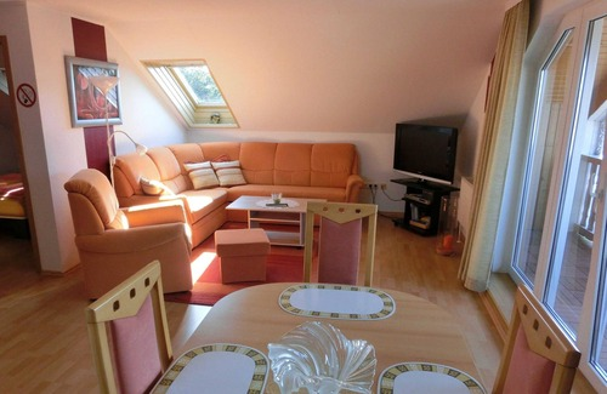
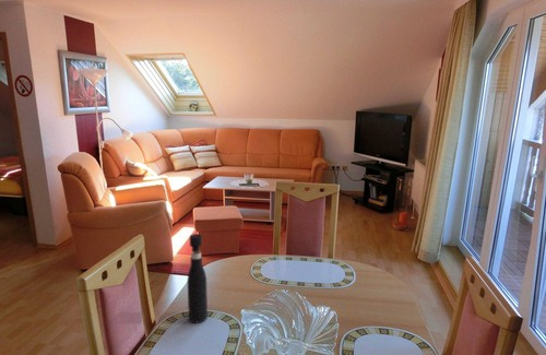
+ pepper grinder (197, 277)
